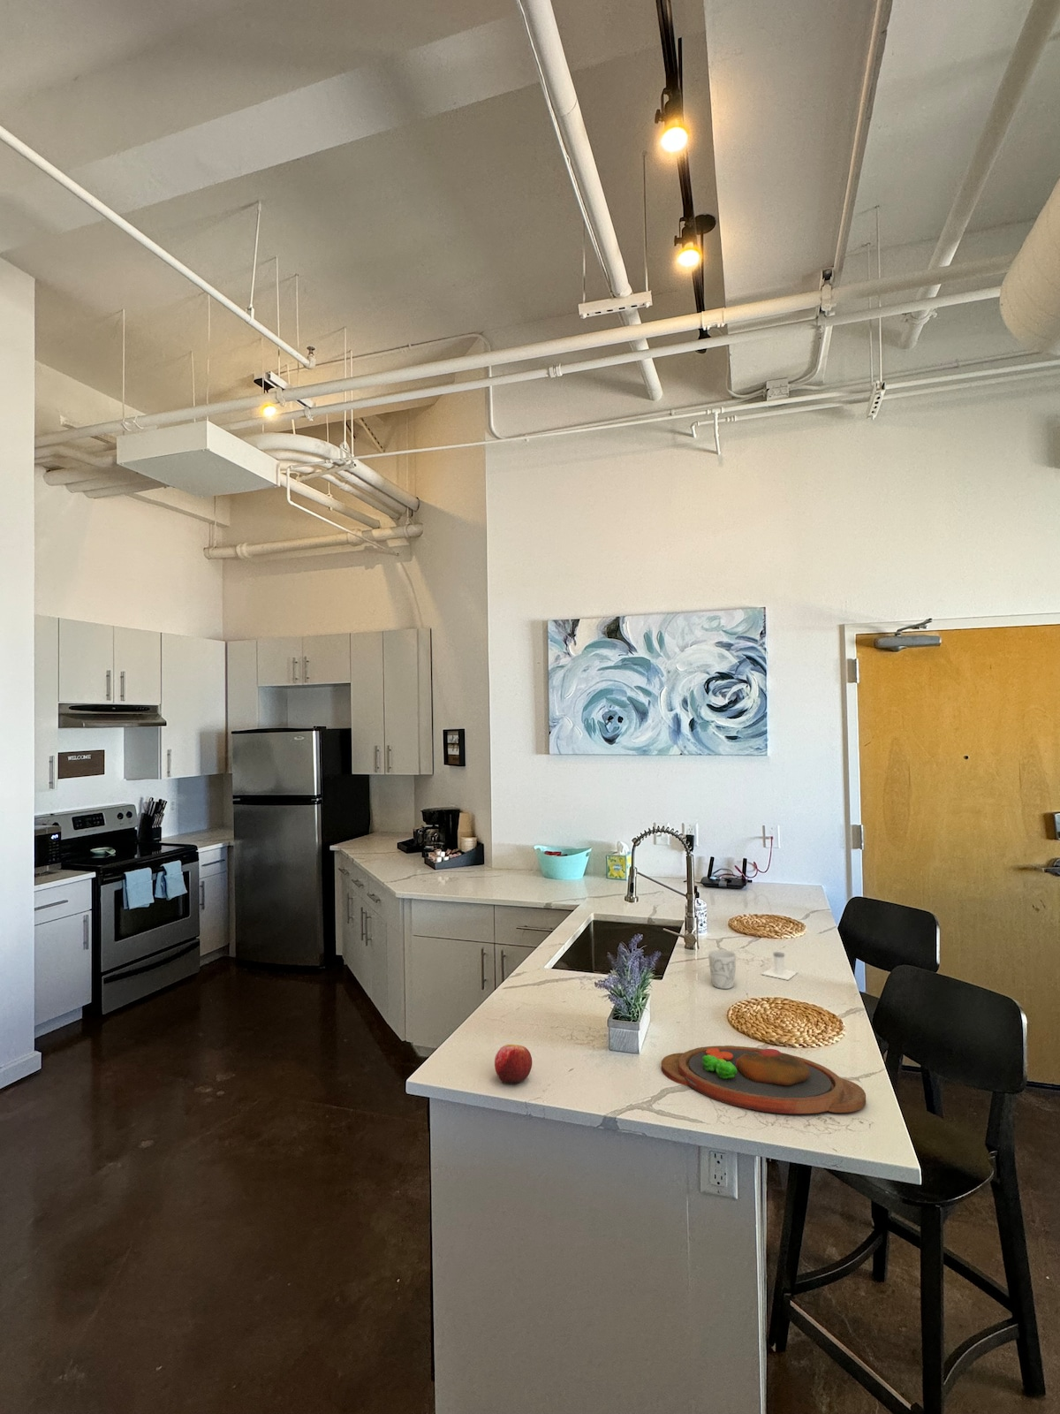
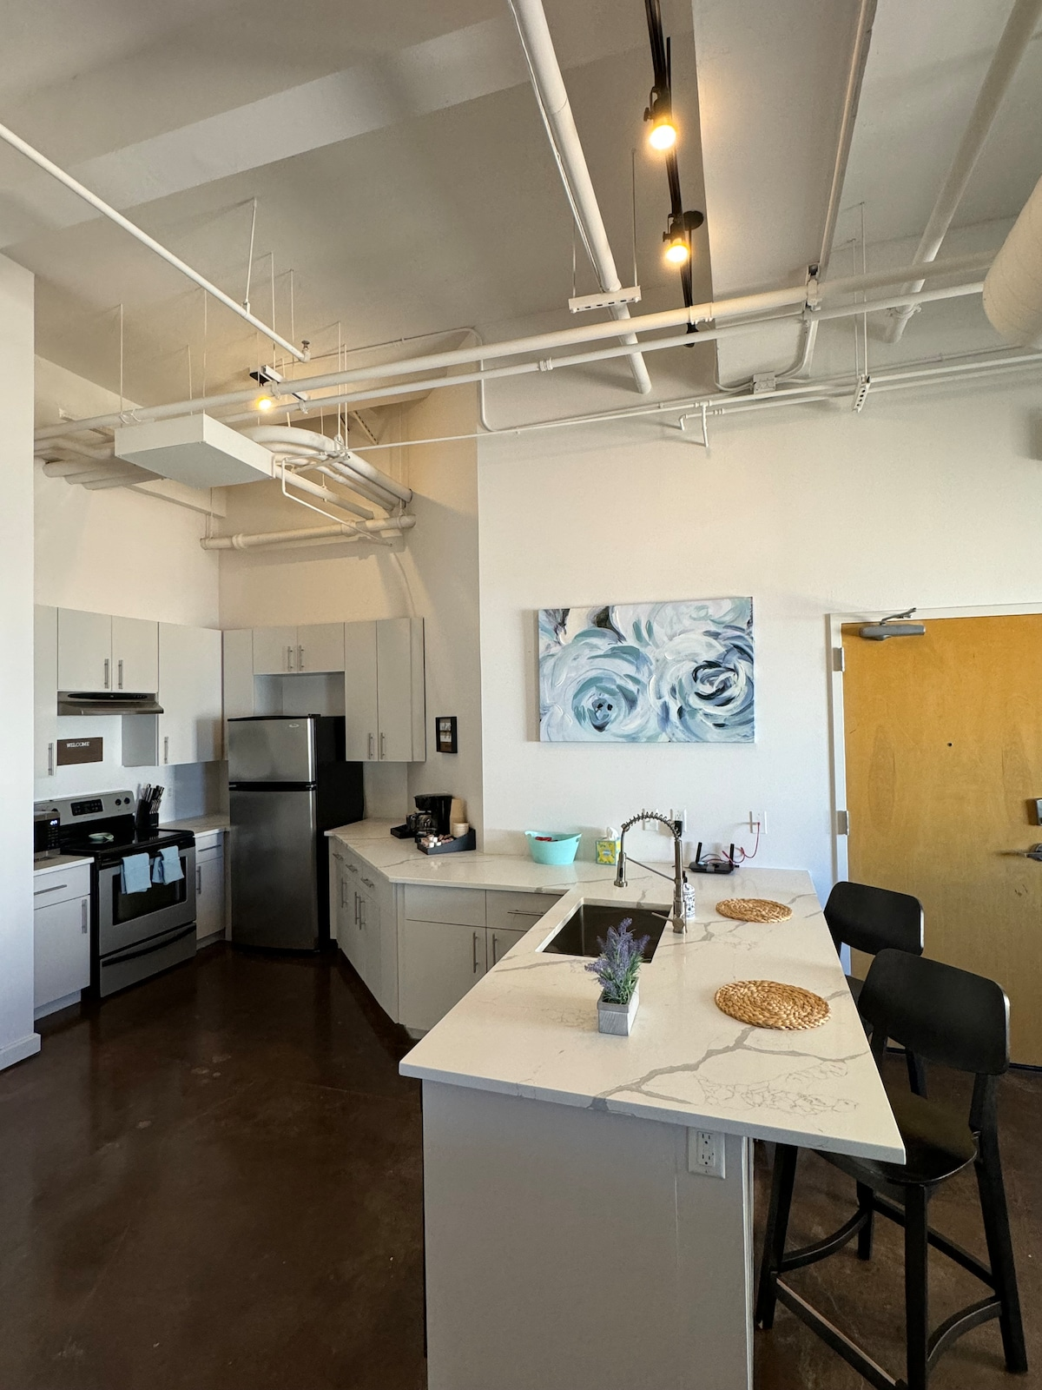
- apple (513, 1061)
- mug (723, 968)
- salt shaker (779, 963)
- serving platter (757, 1067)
